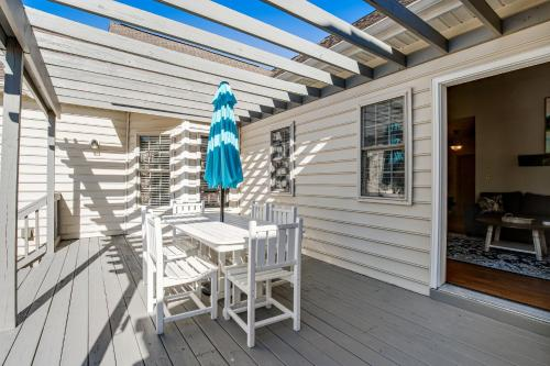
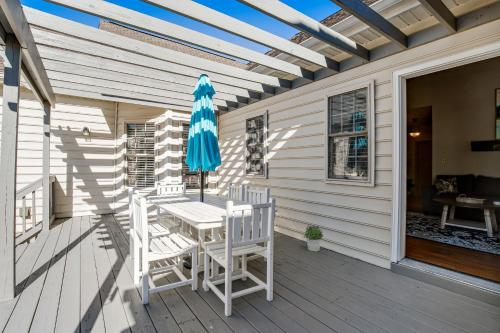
+ potted plant (312, 237)
